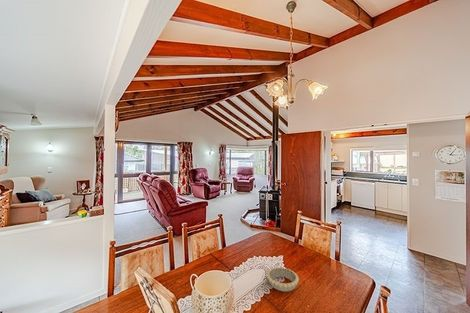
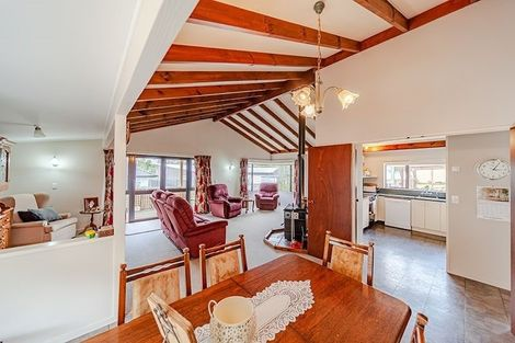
- decorative bowl (282, 276)
